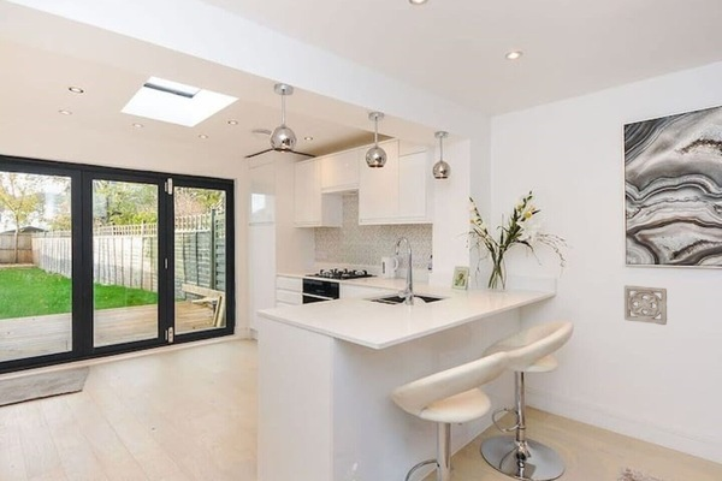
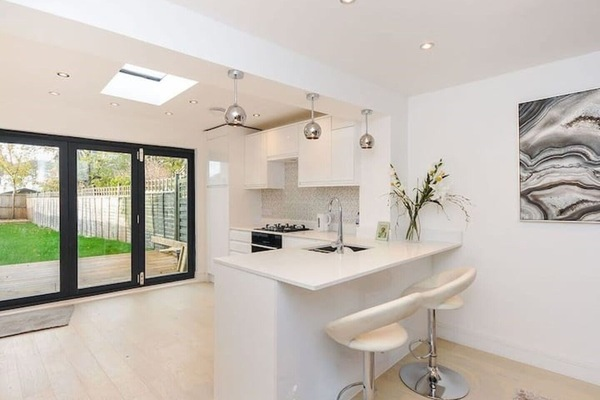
- wall ornament (644, 305)
